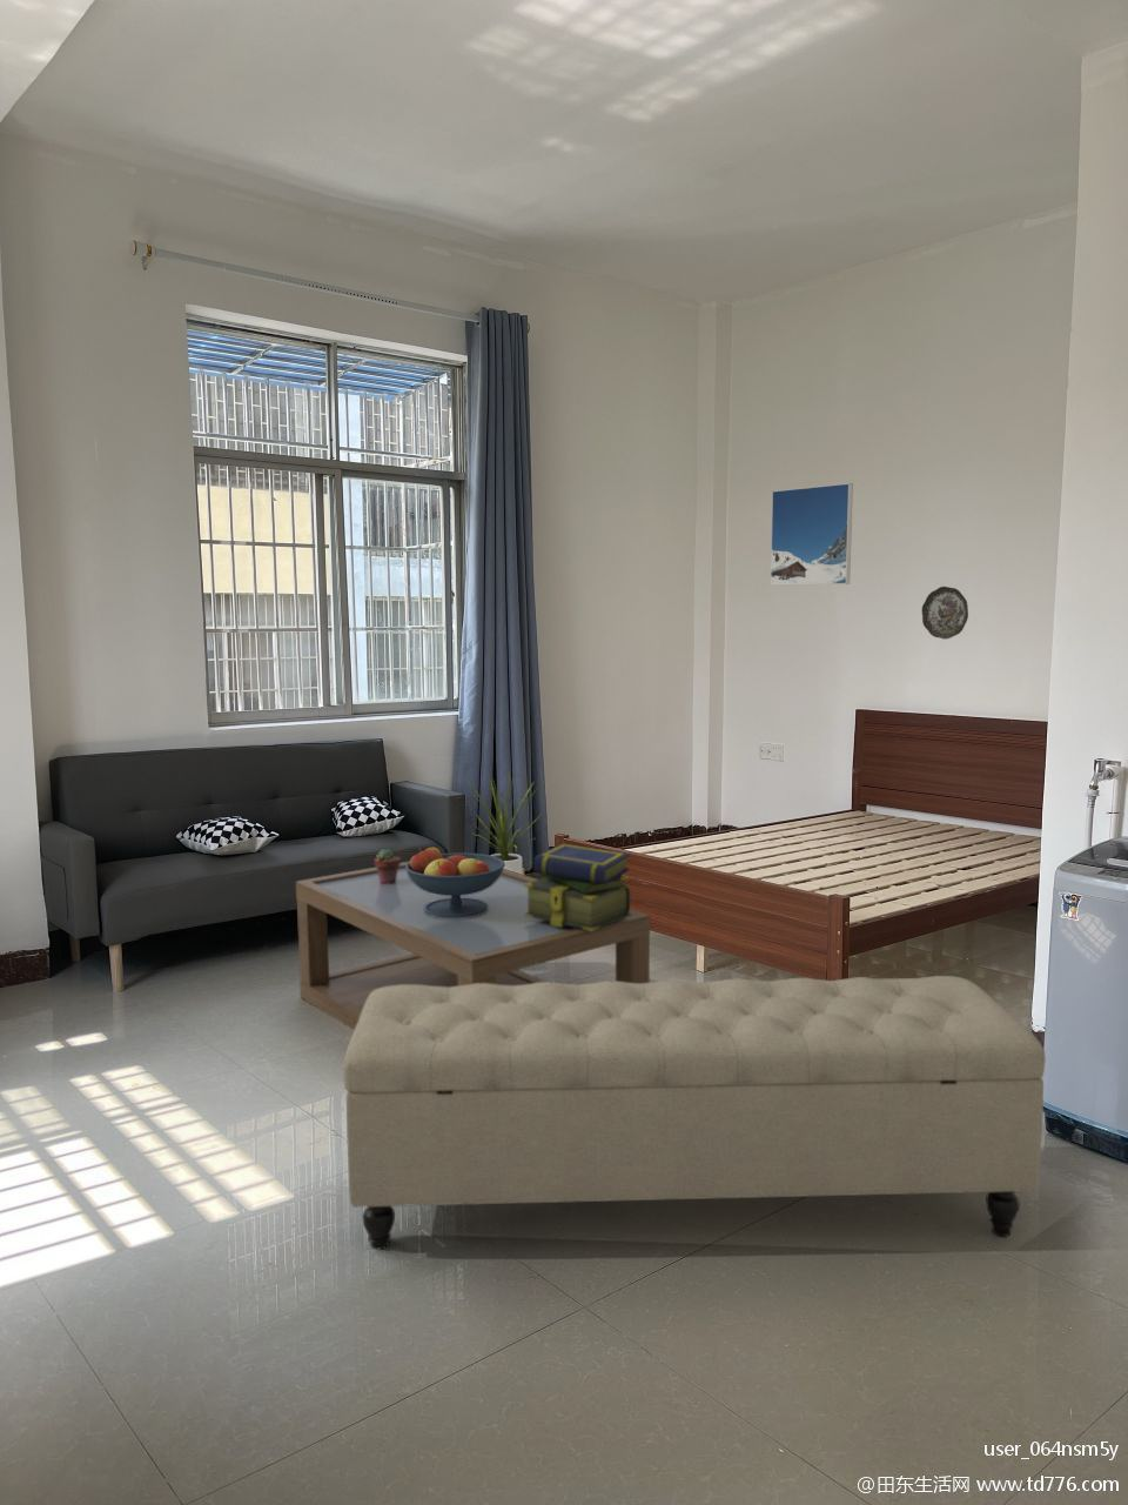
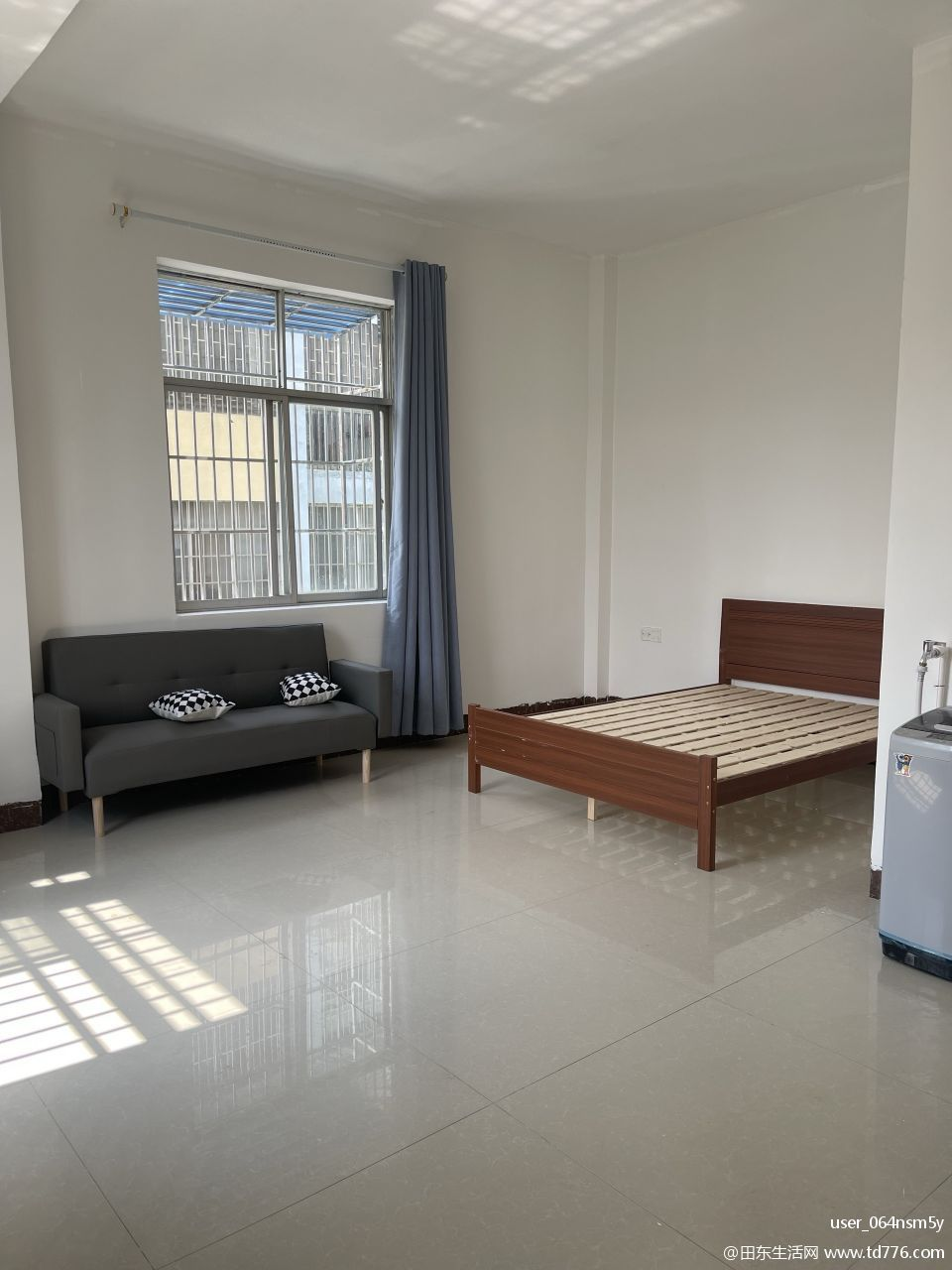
- fruit bowl (455, 873)
- coffee table (463, 959)
- house plant (504, 839)
- bench (682, 1101)
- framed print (809, 536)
- stack of books (581, 884)
- decorative plate (946, 613)
- potted succulent (386, 860)
